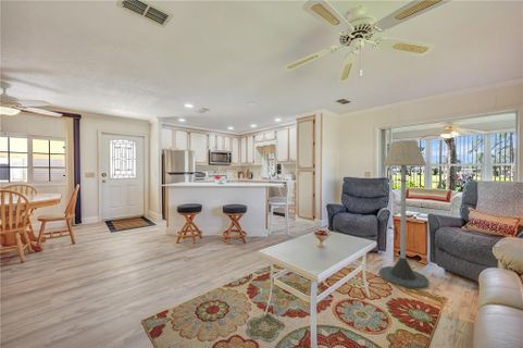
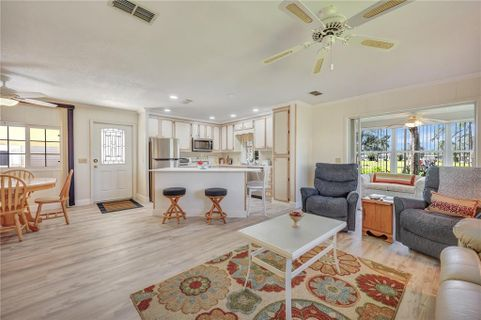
- floor lamp (402, 209)
